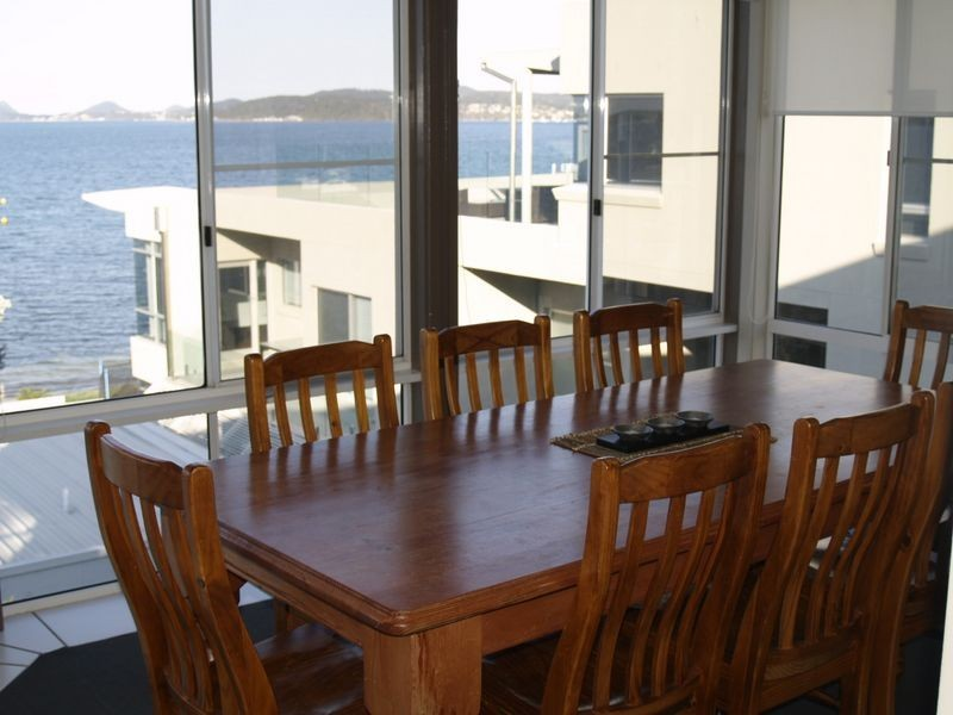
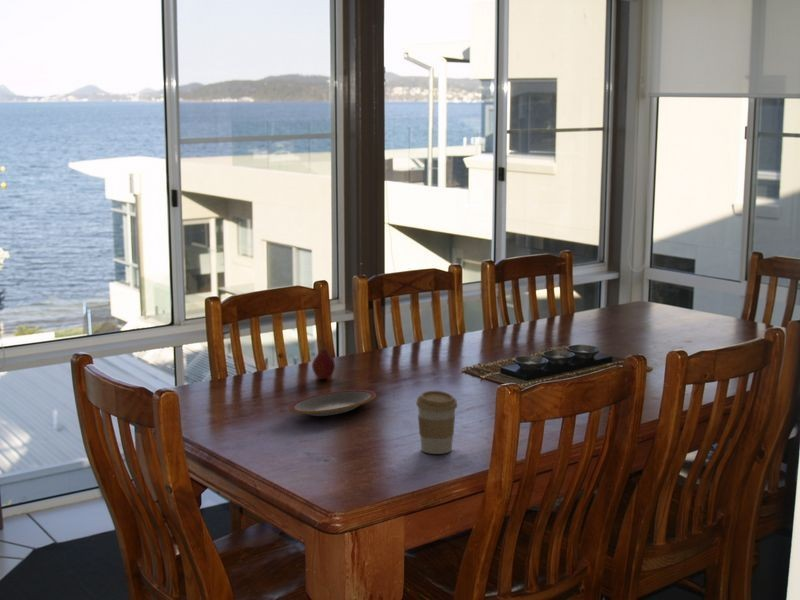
+ fruit (323, 357)
+ coffee cup (436, 421)
+ plate (333, 404)
